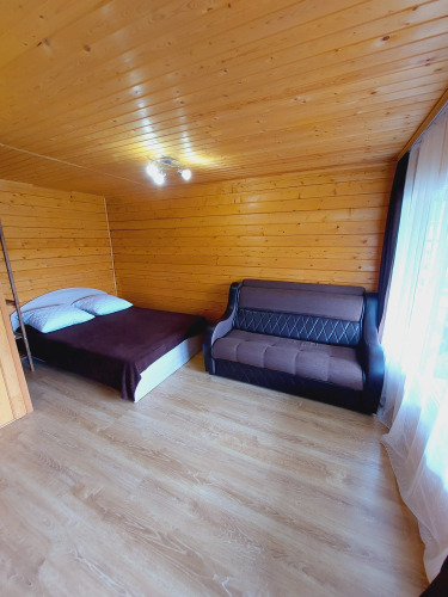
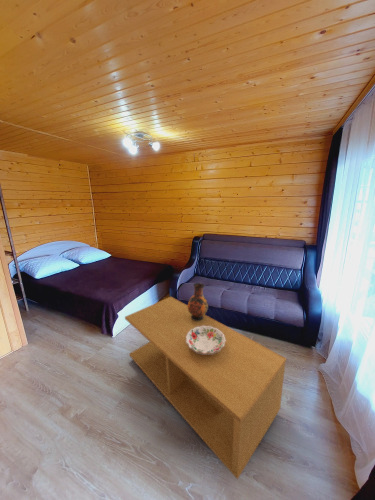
+ decorative bowl (205, 341)
+ vase (196, 302)
+ coffee table (192, 359)
